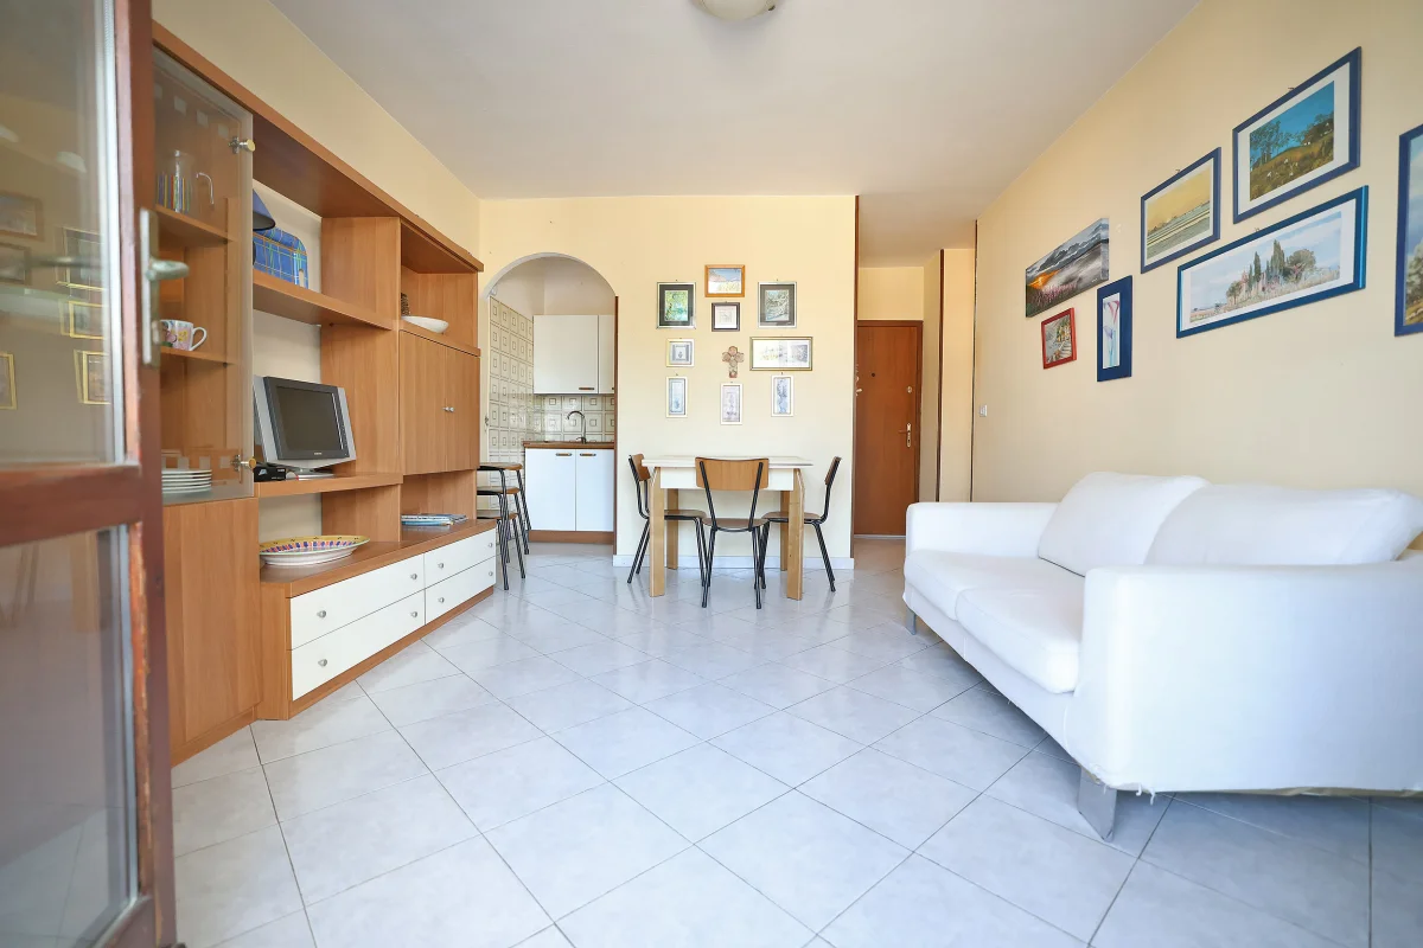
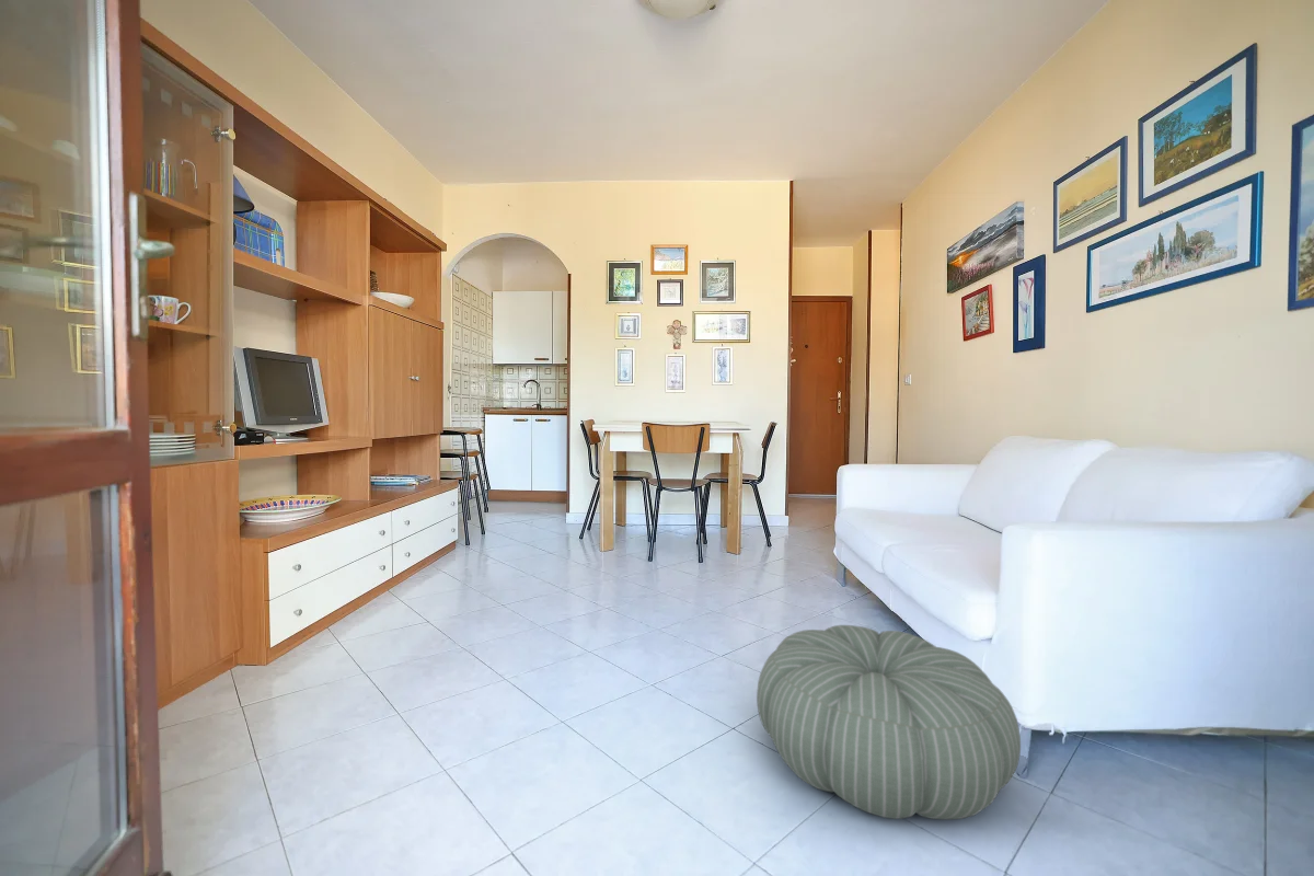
+ pouf (876, 704)
